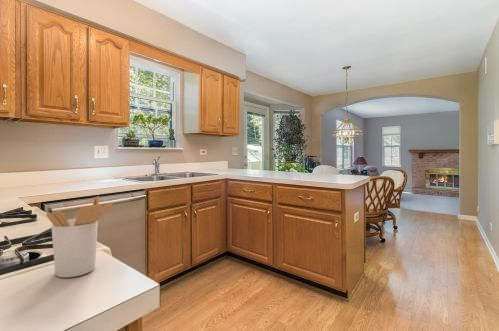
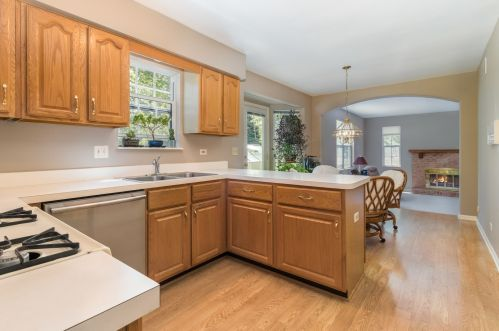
- utensil holder (82, 235)
